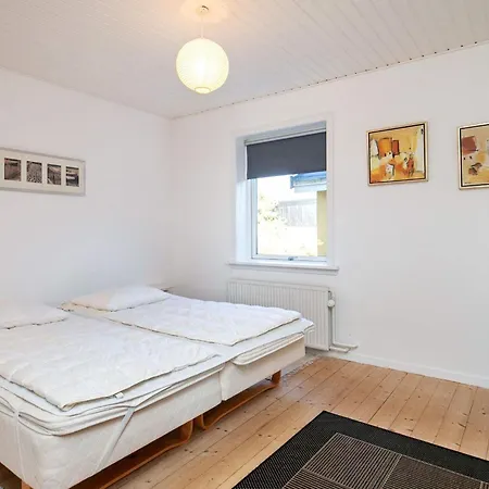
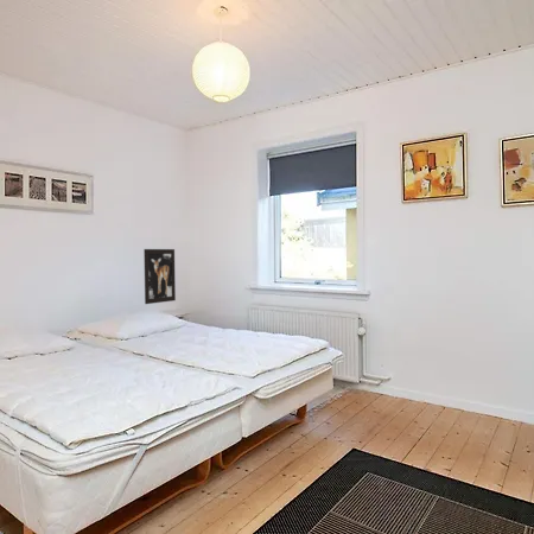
+ wall art (160, 275)
